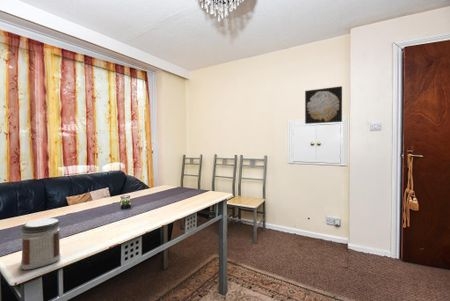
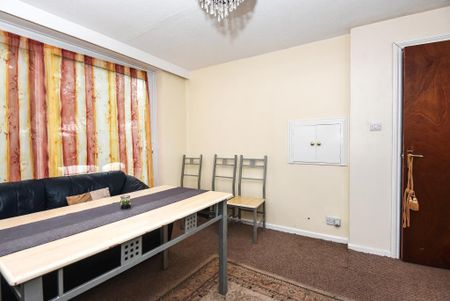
- wall art (323, 105)
- jar (41, 241)
